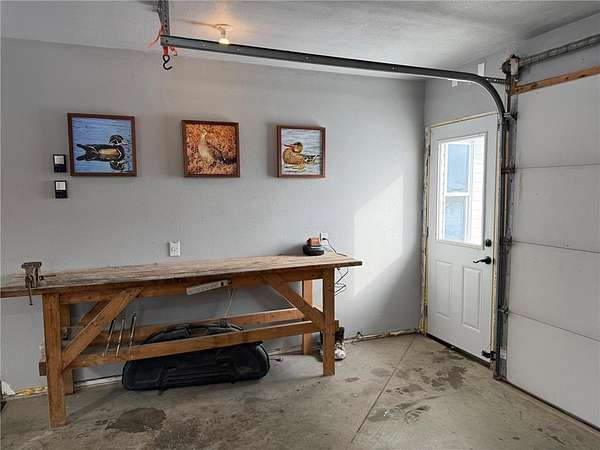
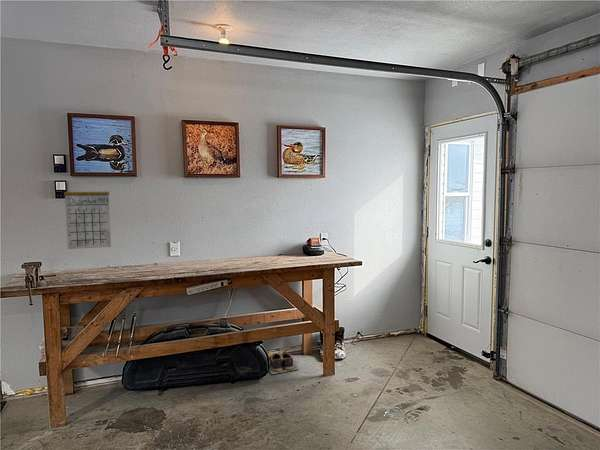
+ calendar (88, 213)
+ shoes (279, 358)
